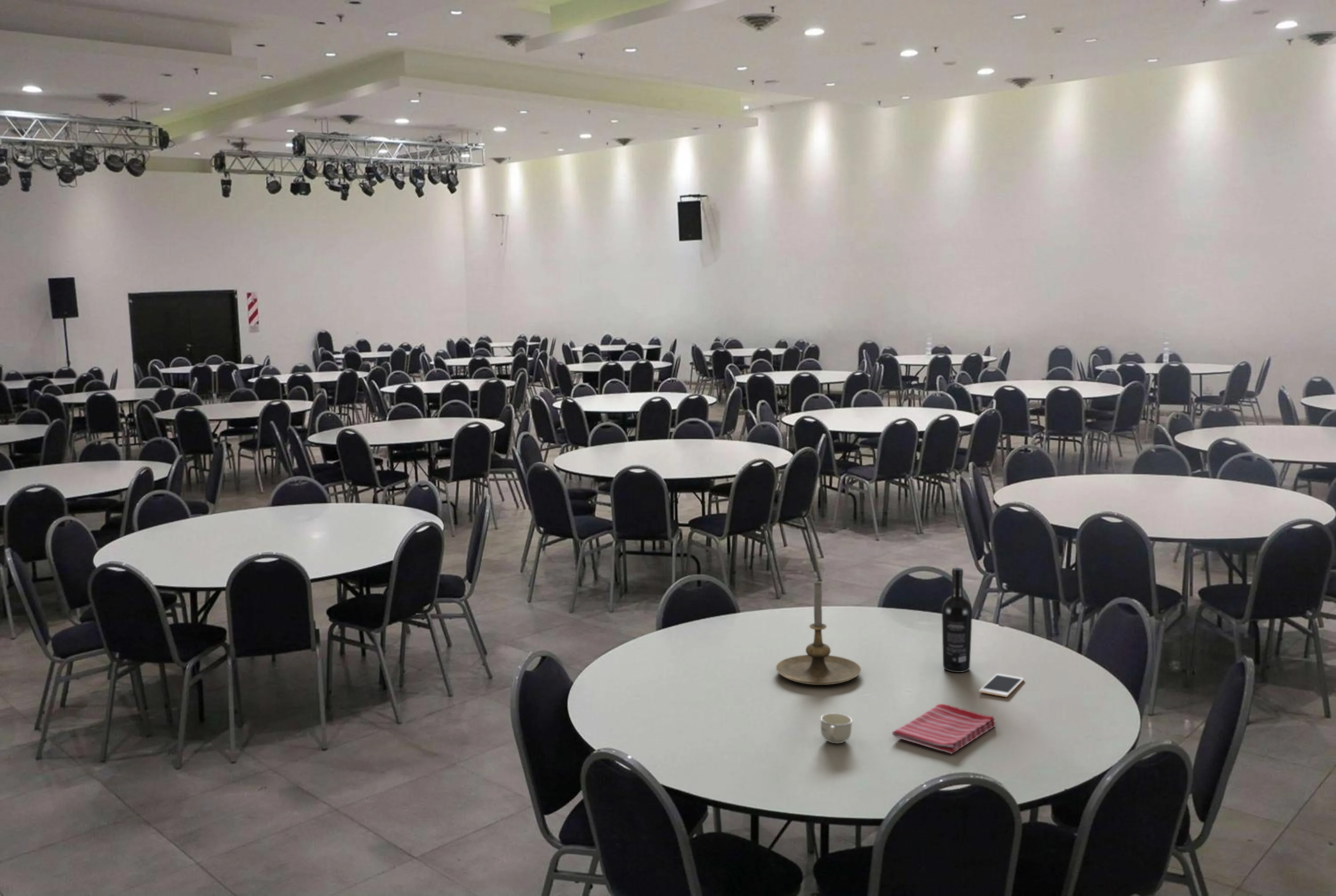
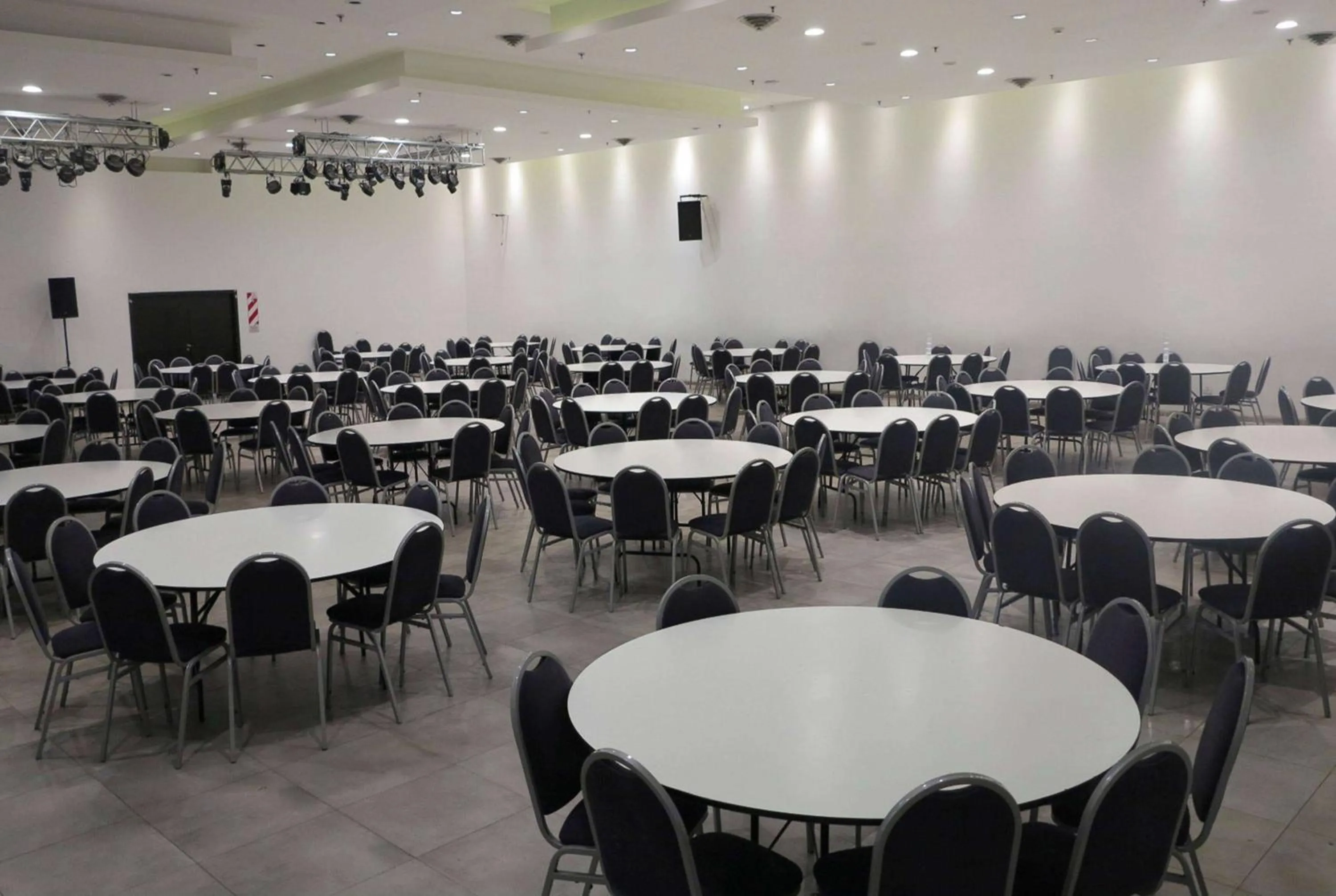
- candle holder (818, 627)
- cup (835, 731)
- cell phone (1002, 685)
- wine bottle (957, 619)
- dish towel (945, 727)
